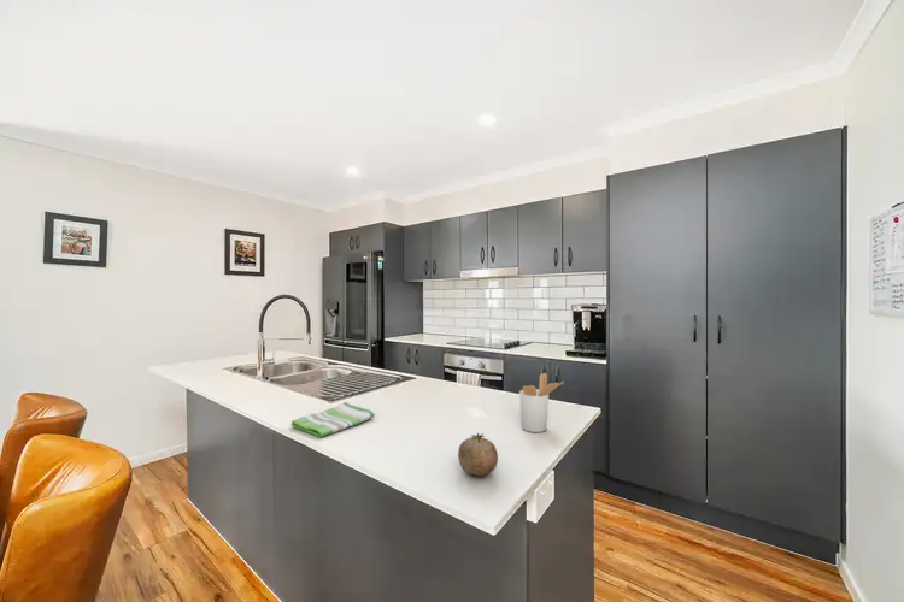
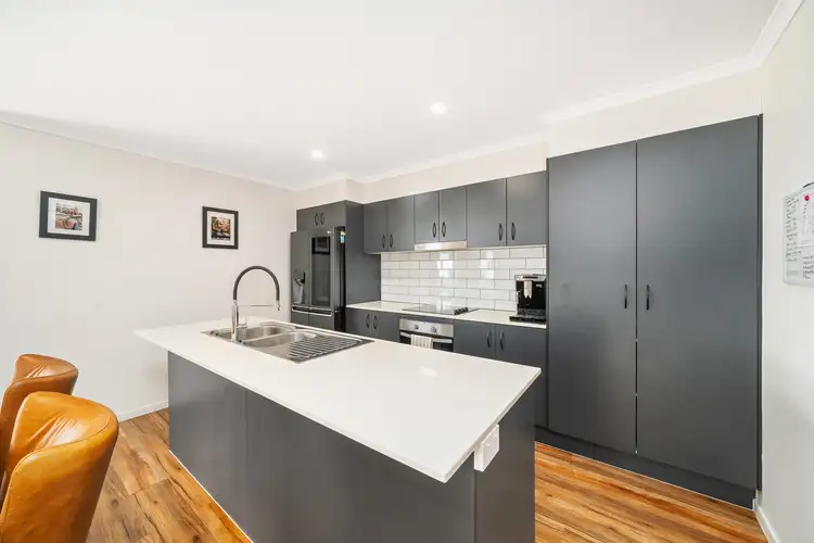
- dish towel (334, 417)
- utensil holder (540, 402)
- fruit (477, 454)
